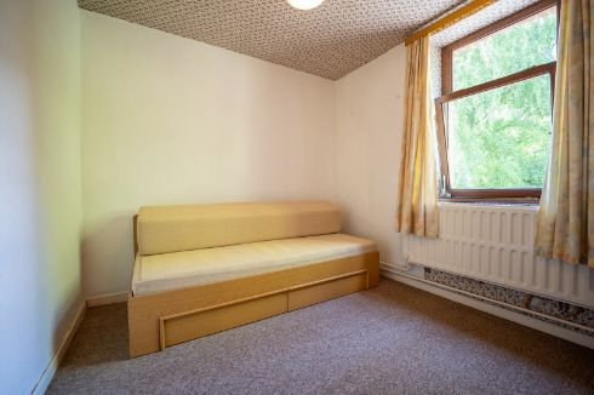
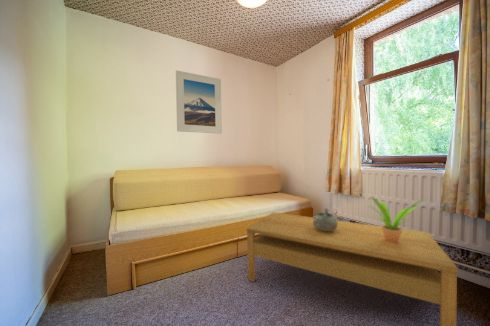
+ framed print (200, 103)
+ decorative bowl (325, 219)
+ coffee table (333, 257)
+ potted plant (390, 217)
